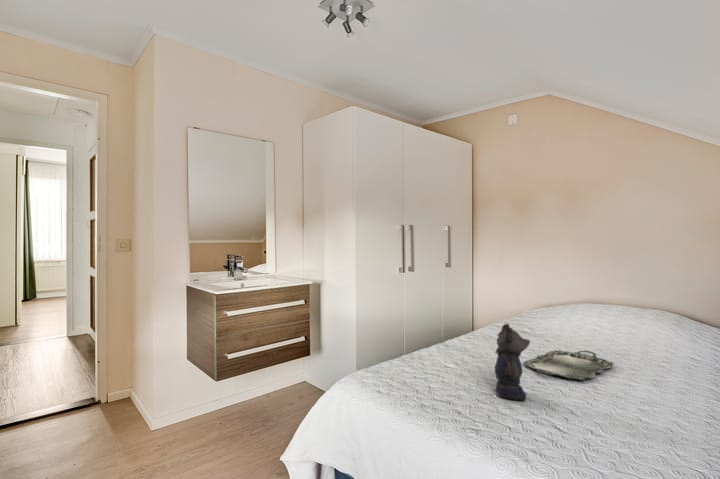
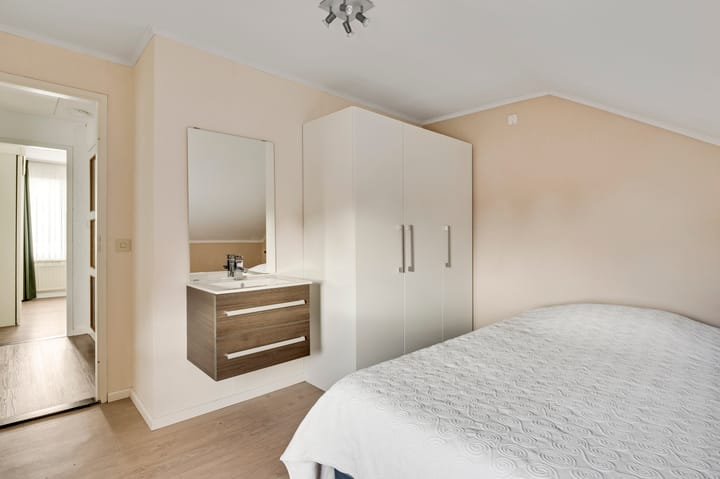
- serving tray (568, 363)
- bear (510, 359)
